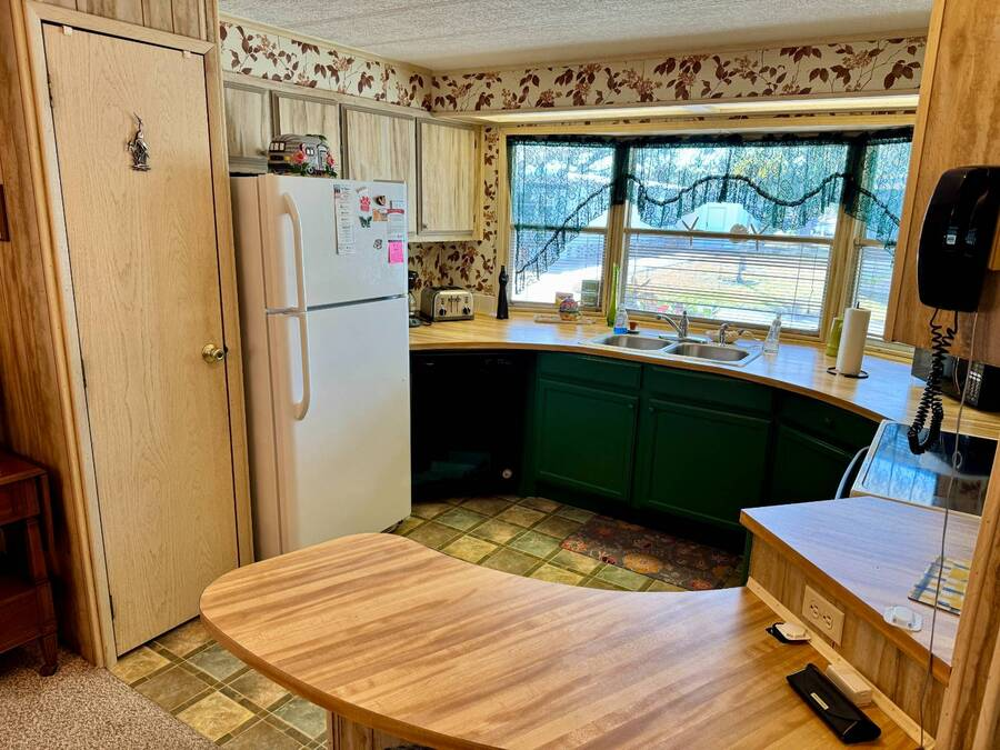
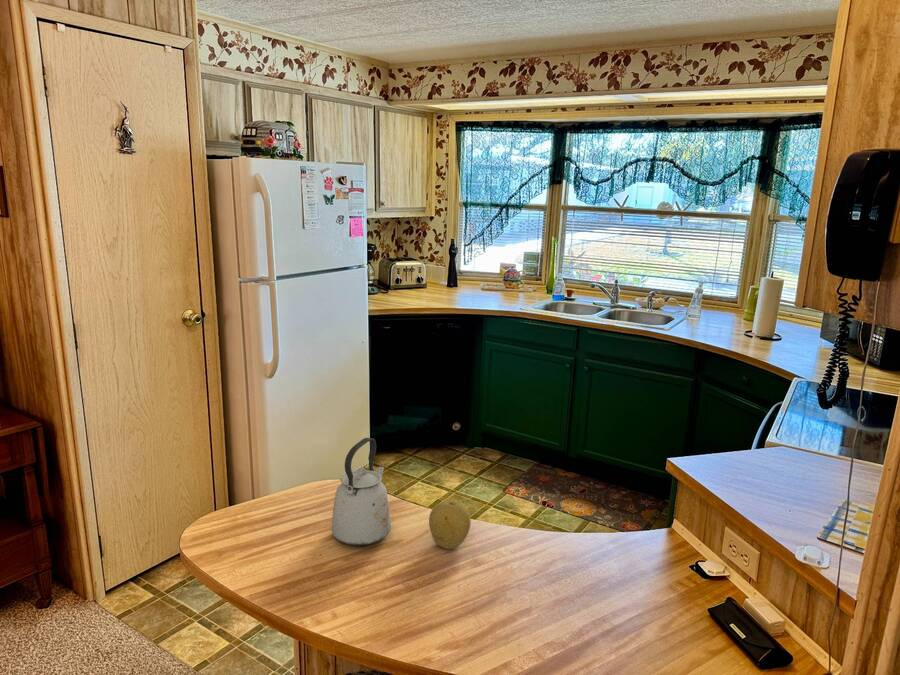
+ fruit (450, 523)
+ kettle (366, 485)
